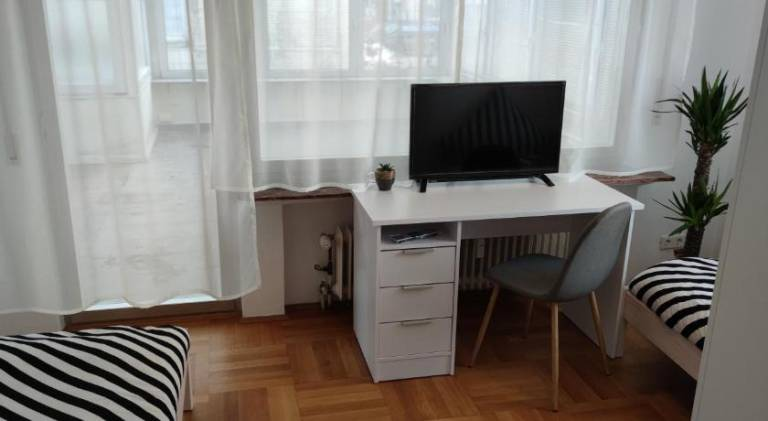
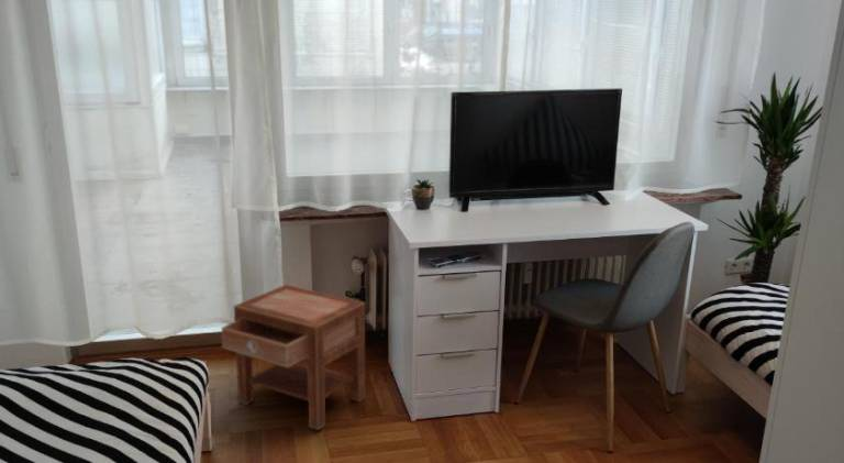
+ nightstand (295, 355)
